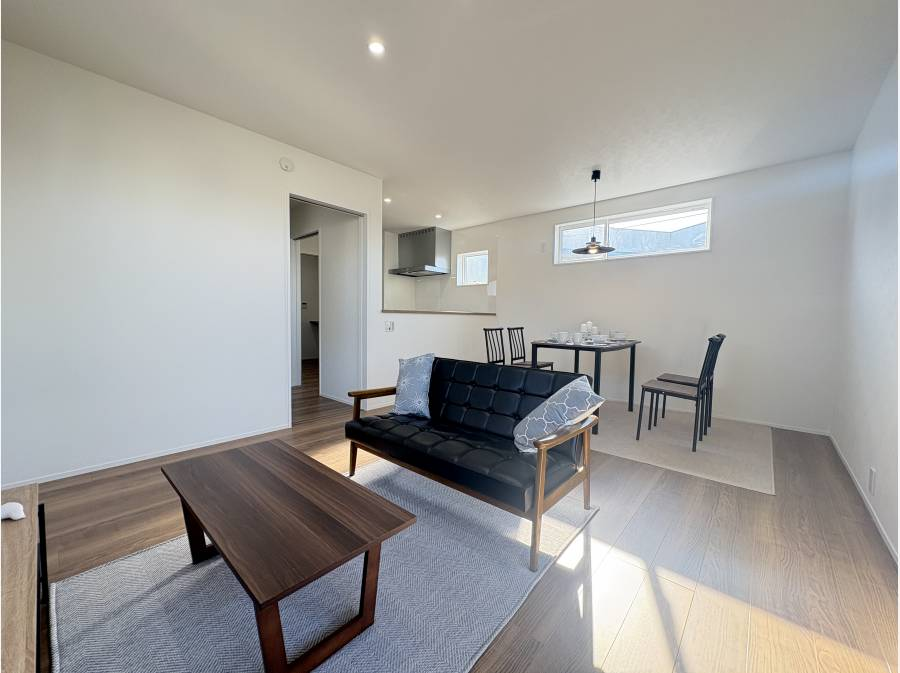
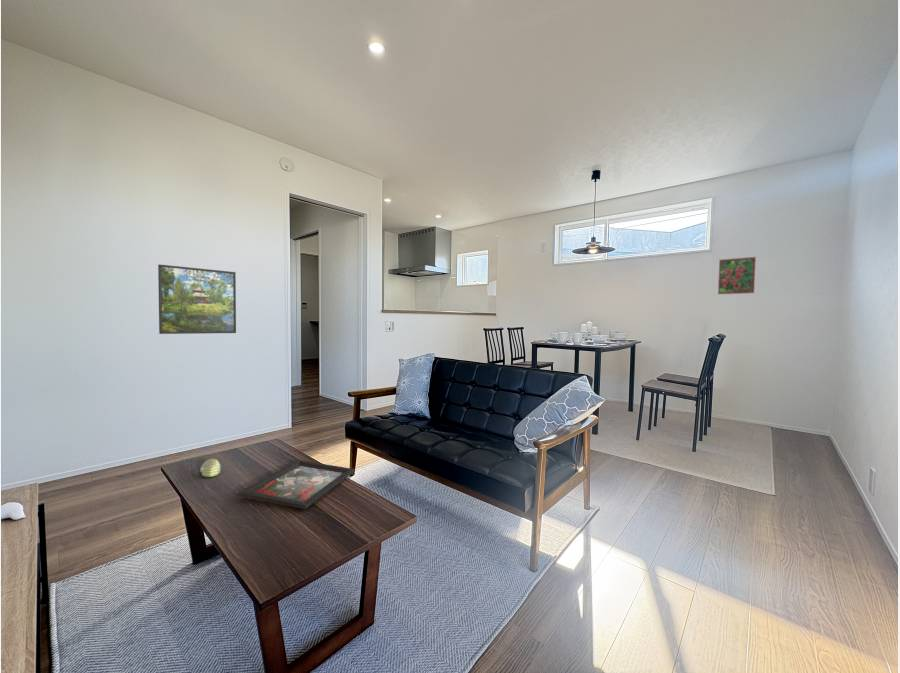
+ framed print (736, 276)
+ decorative tray (301, 481)
+ decorative egg (210, 466)
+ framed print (199, 301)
